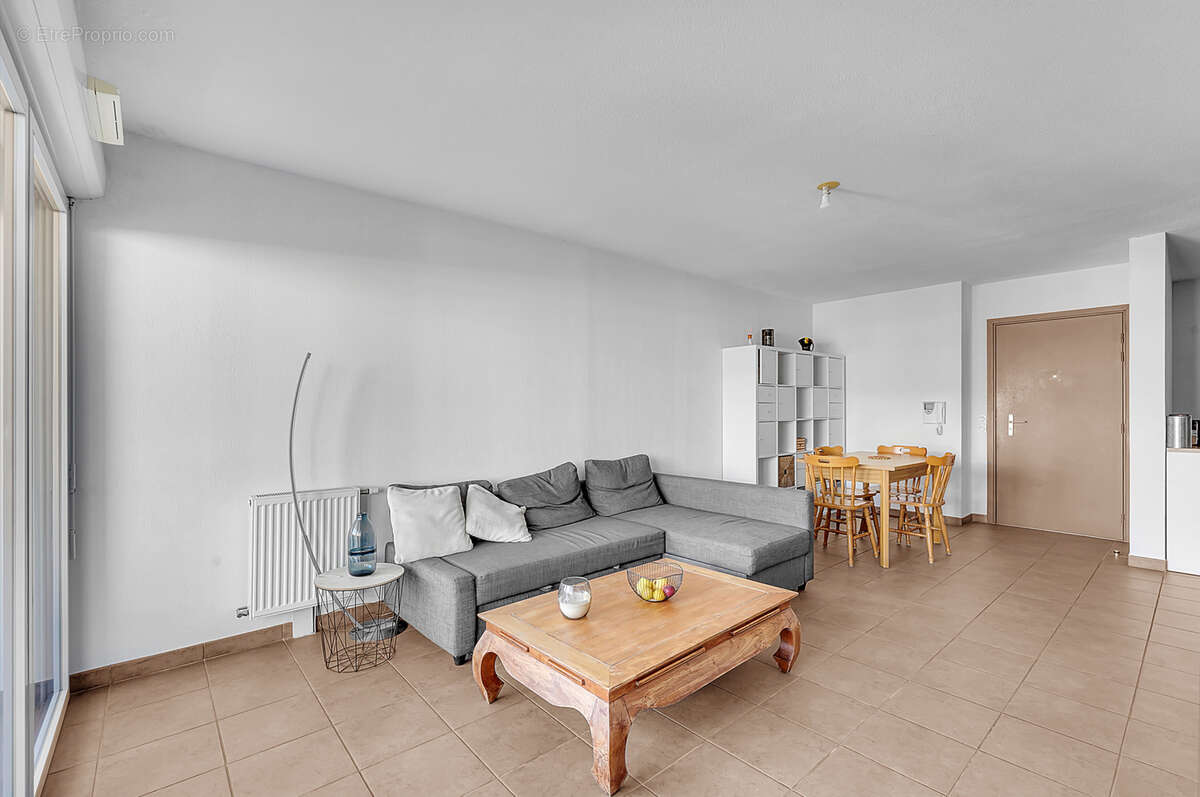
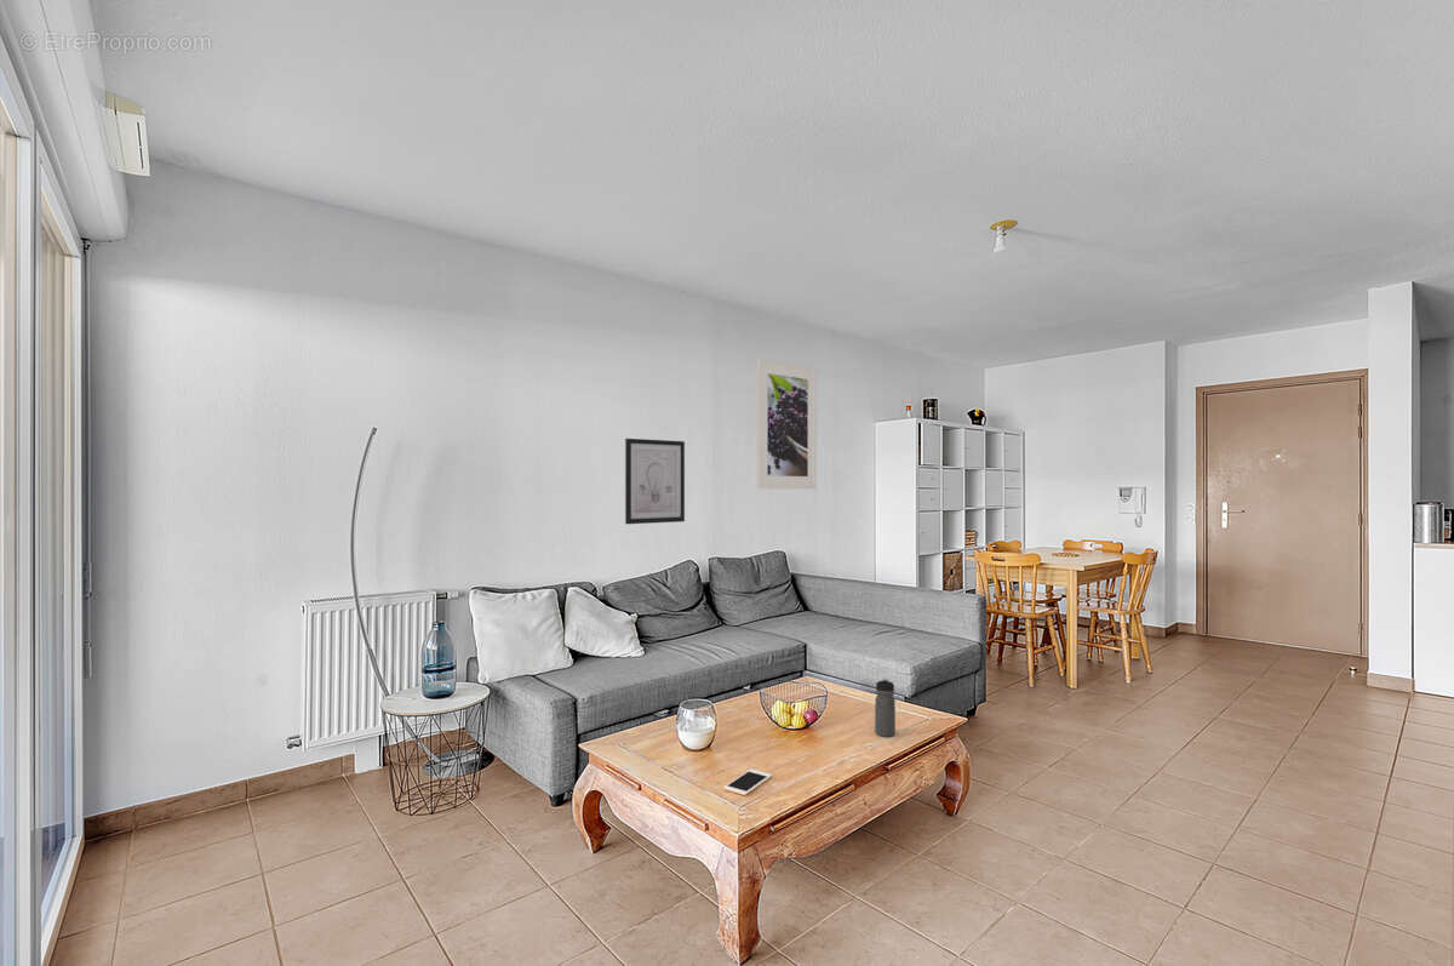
+ cell phone (748, 782)
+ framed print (788, 425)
+ wall art (656, 481)
+ water bottle (885, 705)
